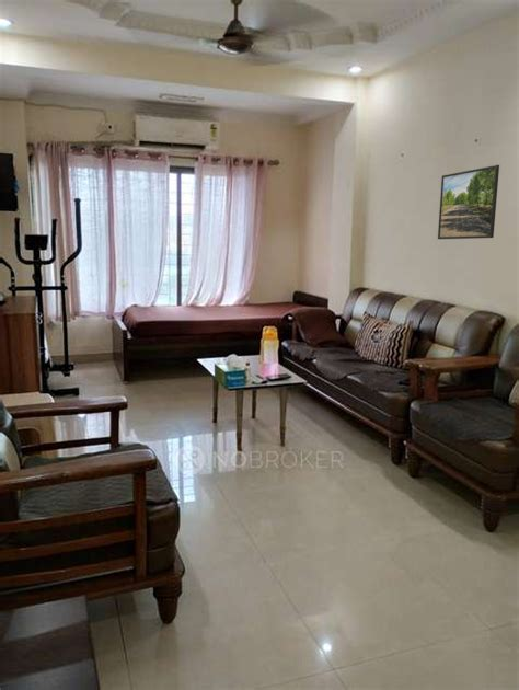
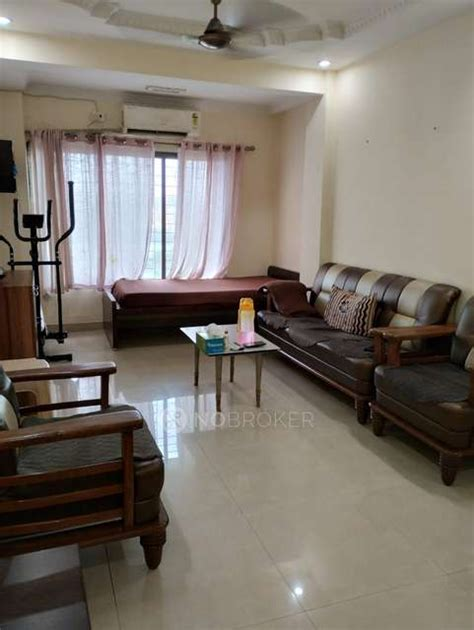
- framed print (465, 205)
